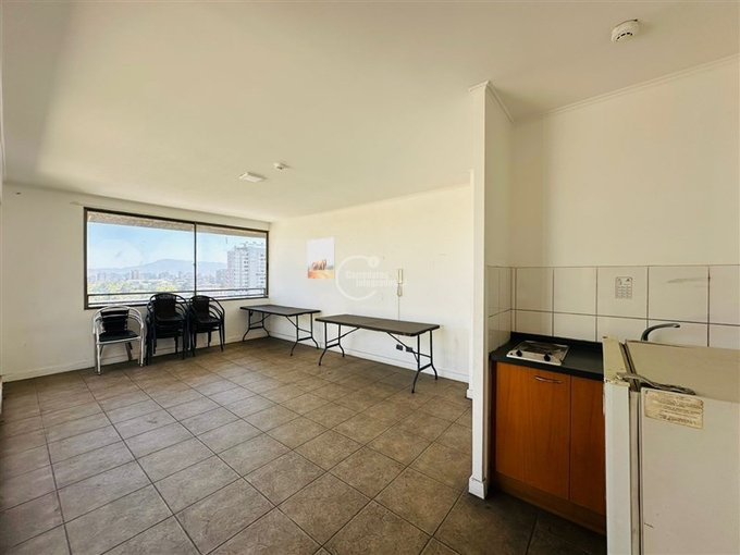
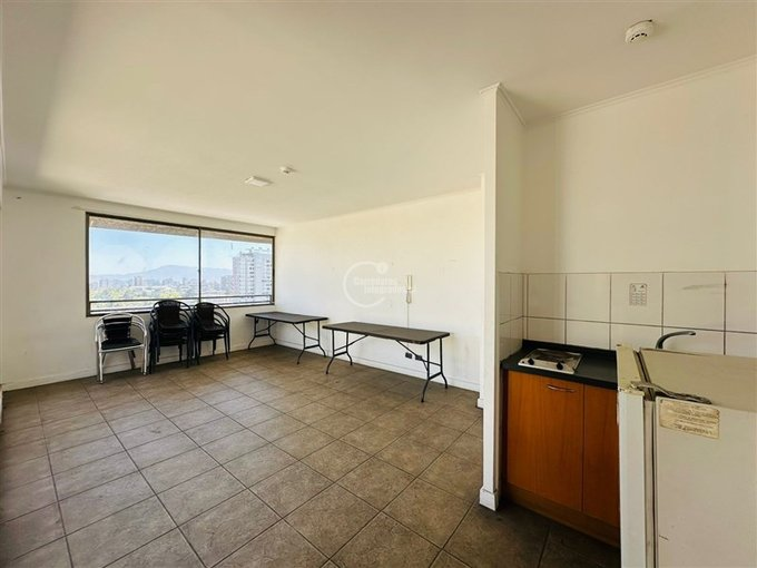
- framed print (320, 259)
